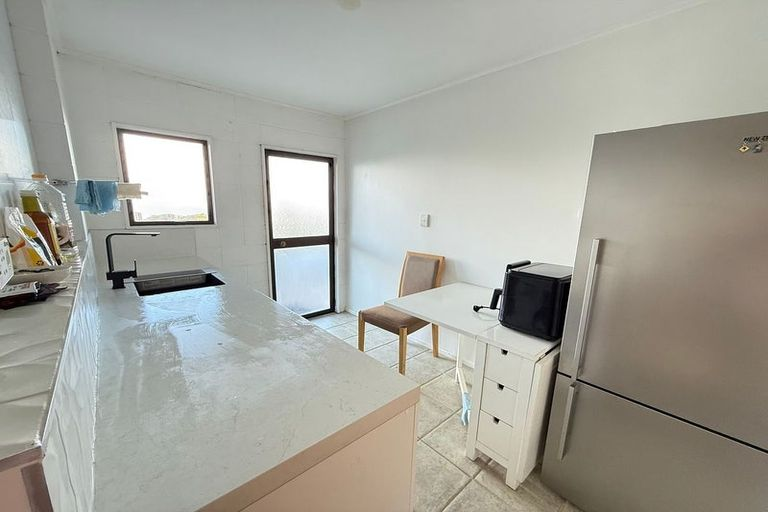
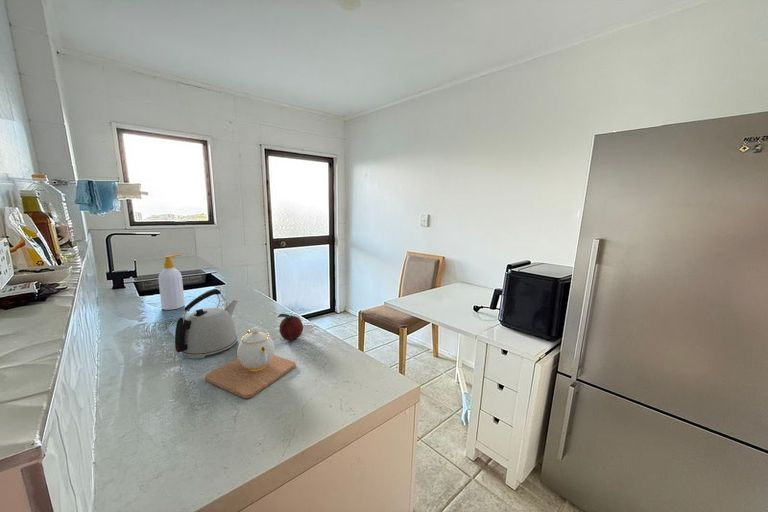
+ fruit (290, 325)
+ kettle (209, 318)
+ soap bottle (171, 281)
+ teapot (251, 351)
